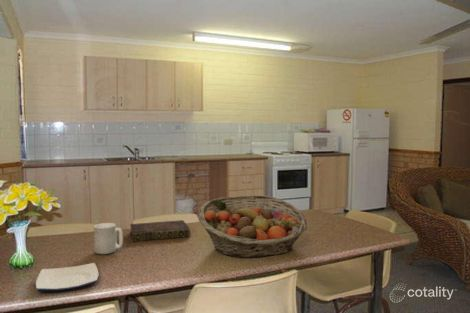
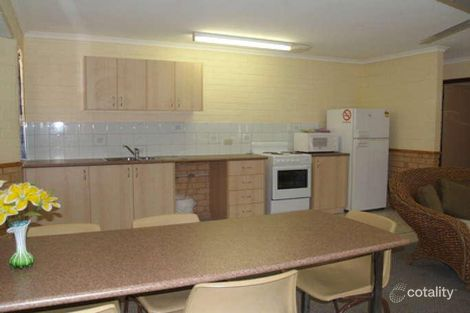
- book (159, 230)
- mug (108, 238)
- fruit basket (252, 224)
- plate (68, 278)
